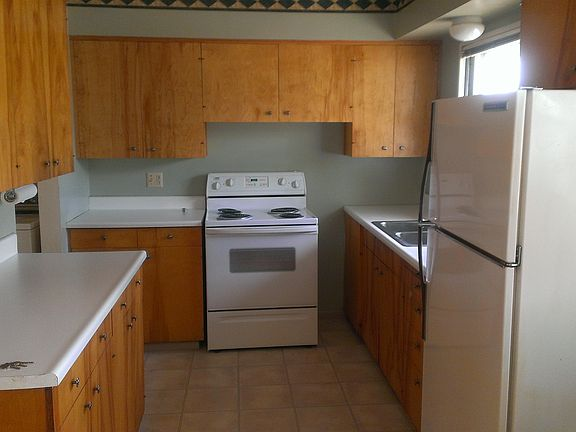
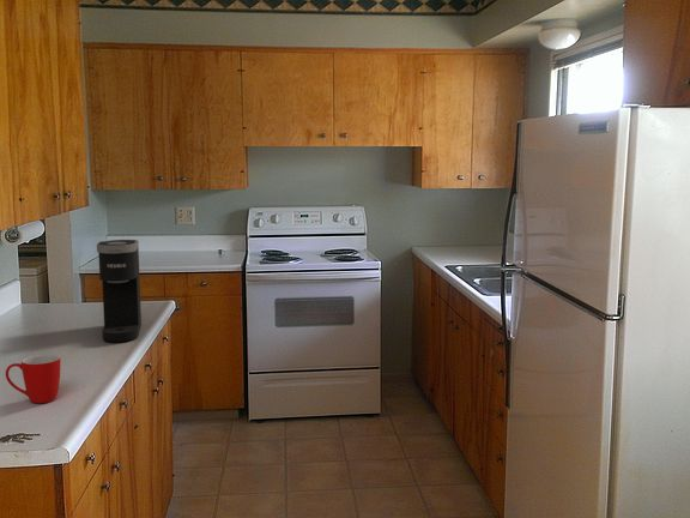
+ coffee maker (120, 287)
+ mug (34, 380)
